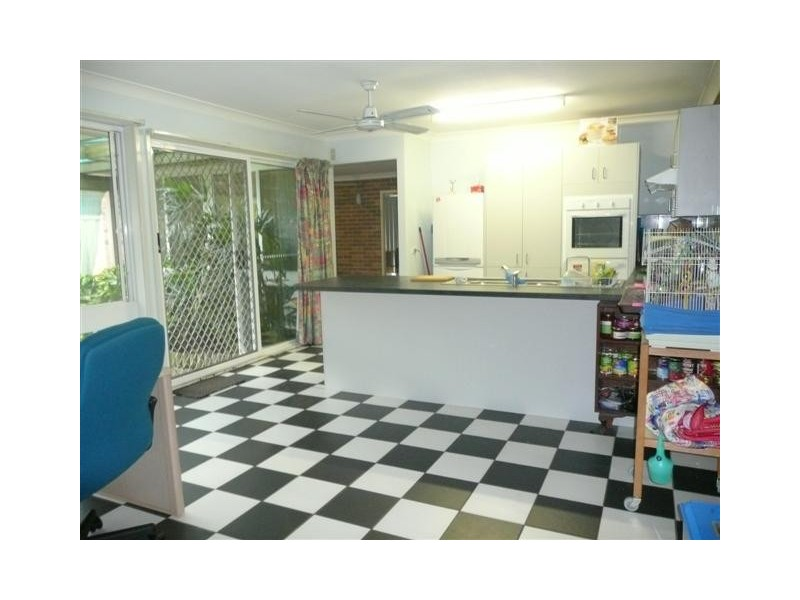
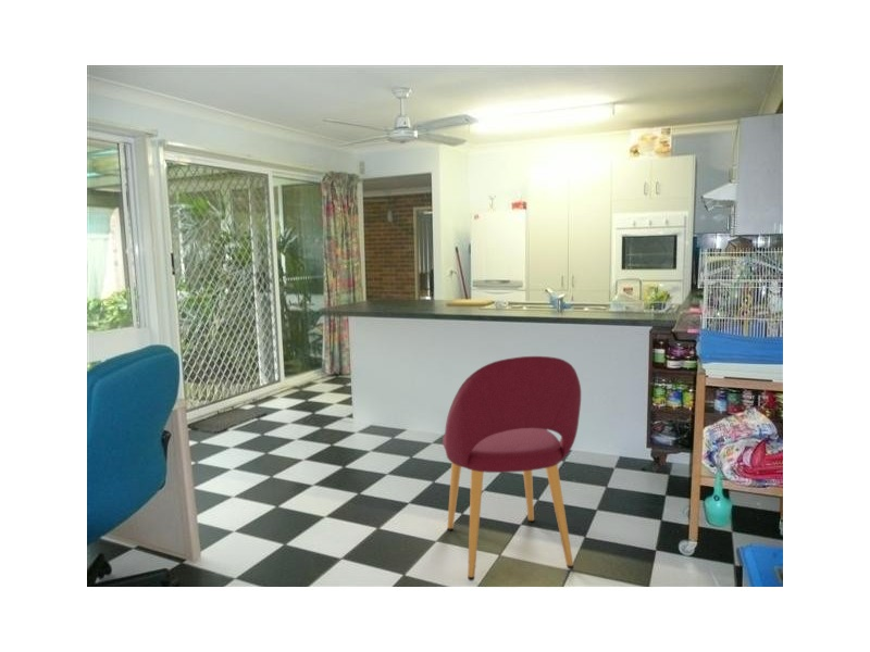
+ dining chair (506, 450)
